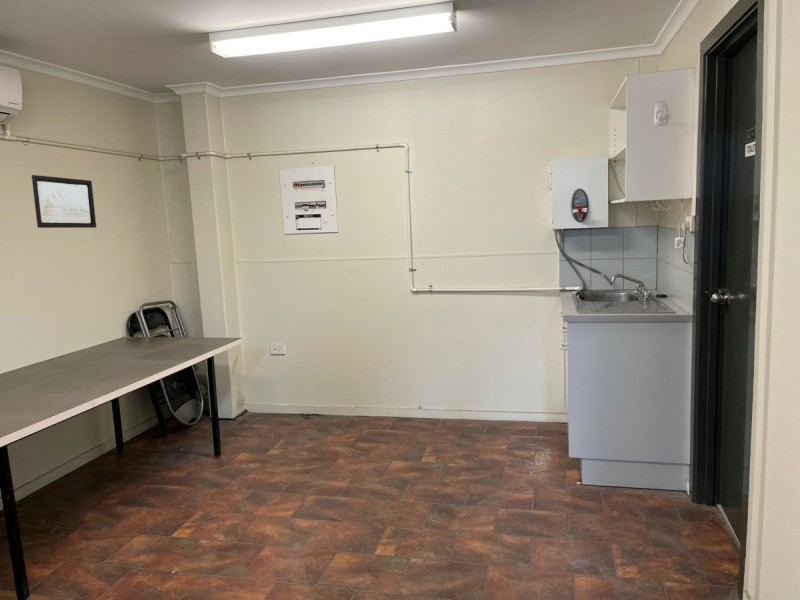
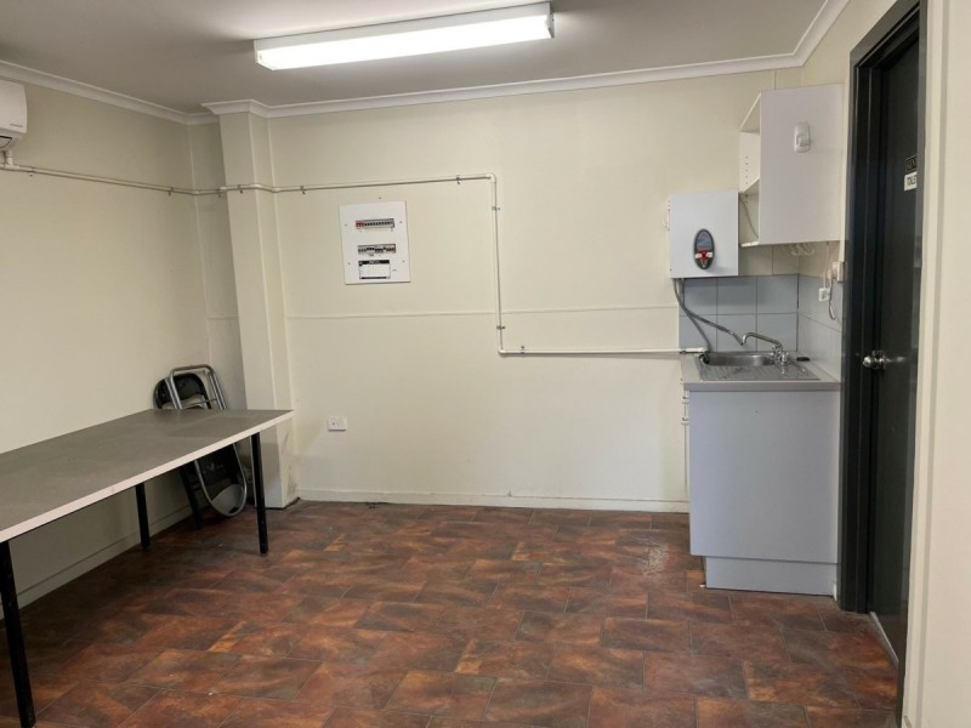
- wall art (66, 202)
